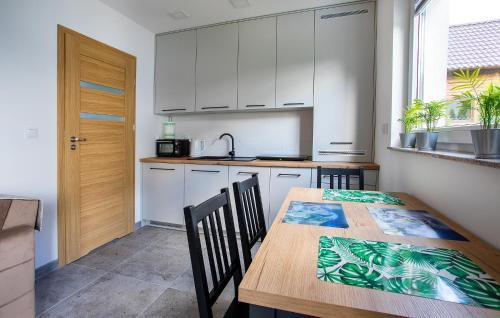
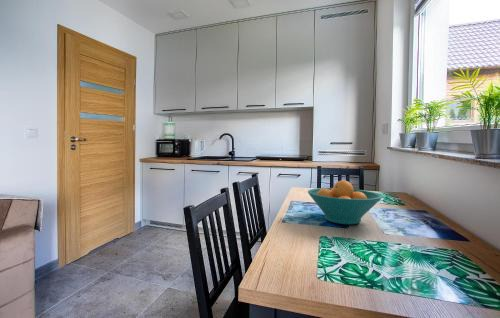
+ fruit bowl (343, 200)
